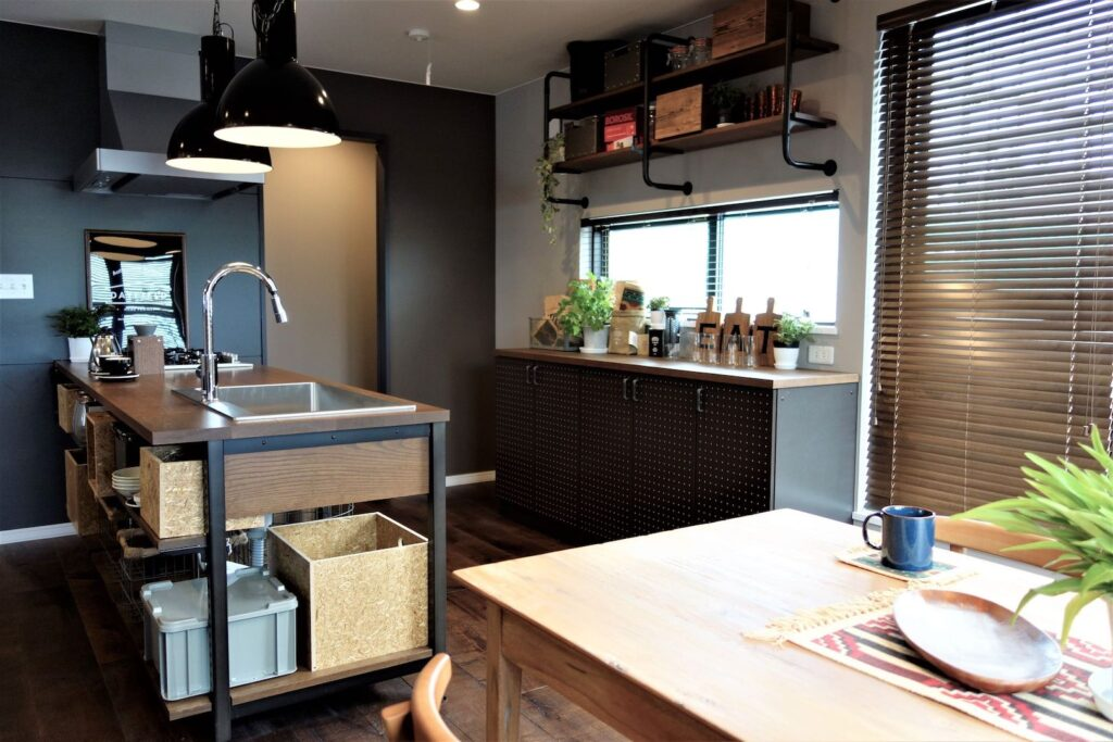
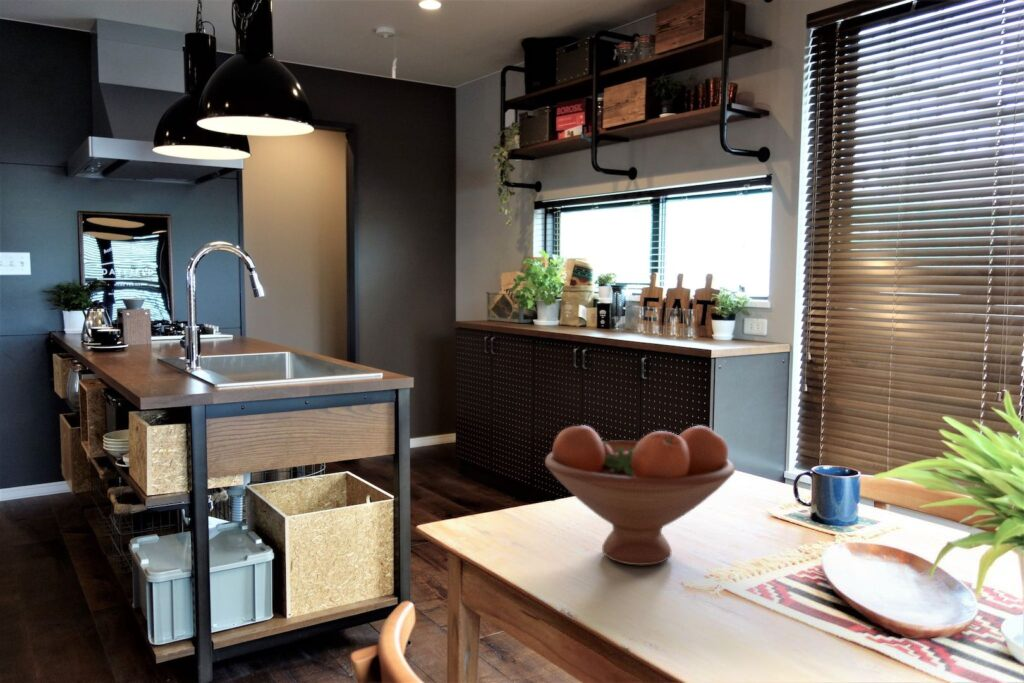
+ fruit bowl (637, 488)
